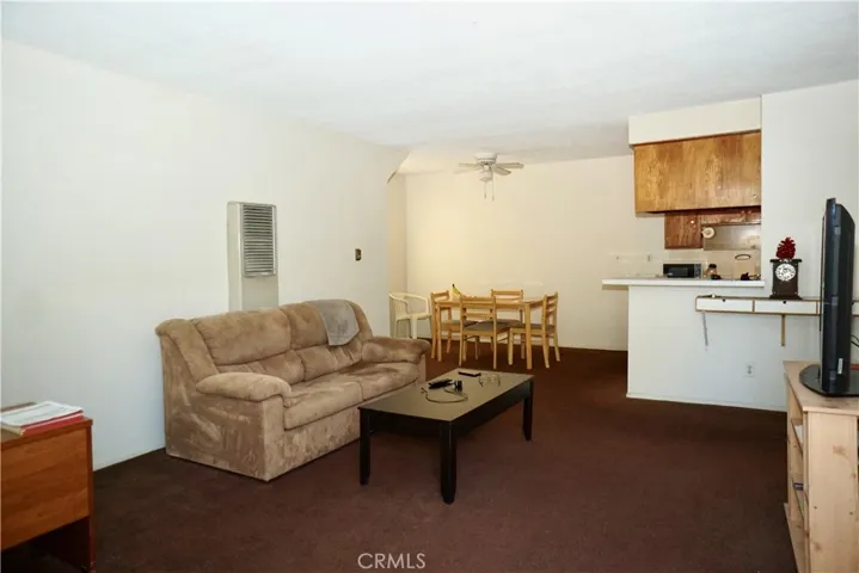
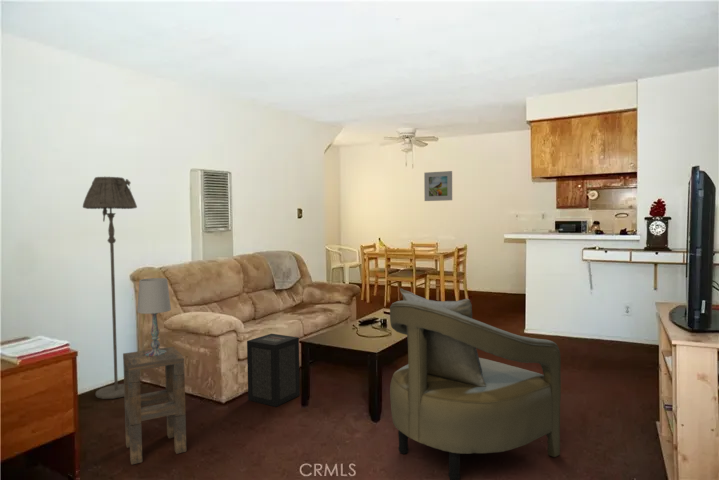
+ speaker (273, 368)
+ floor lamp (112, 285)
+ side table (154, 401)
+ armchair (461, 369)
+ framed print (438, 186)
+ table lamp (154, 316)
